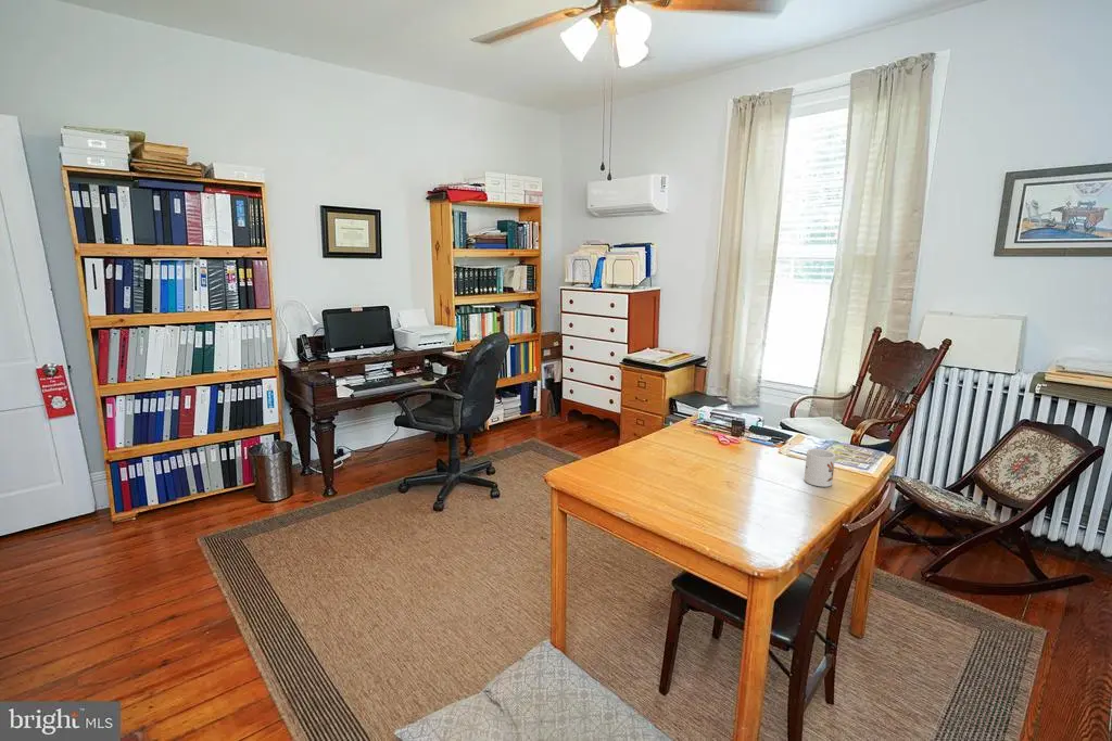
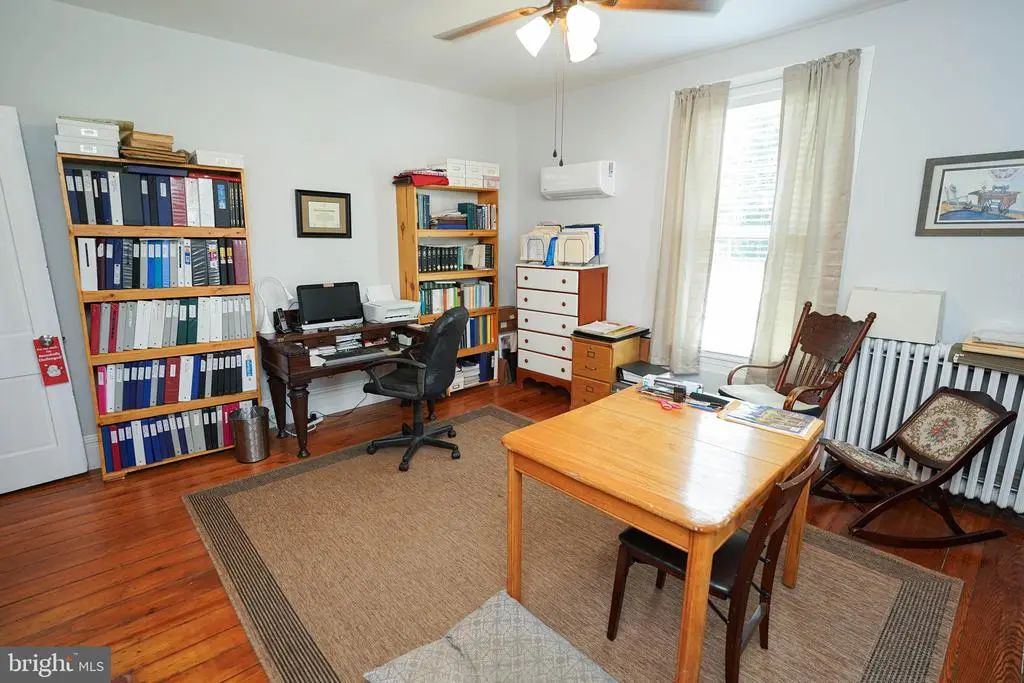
- mug (821, 465)
